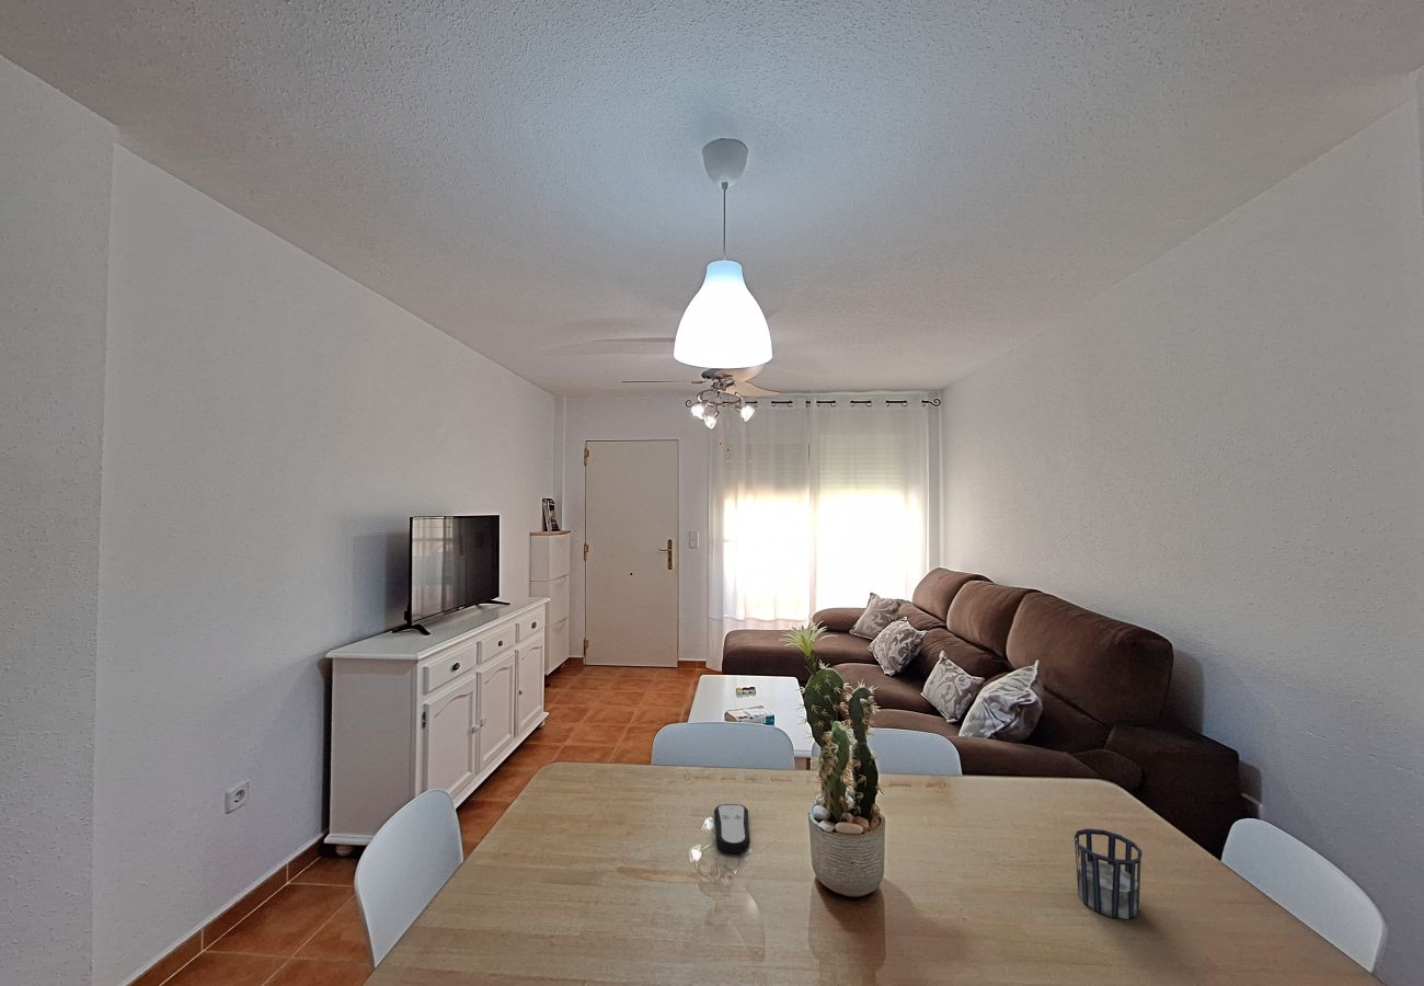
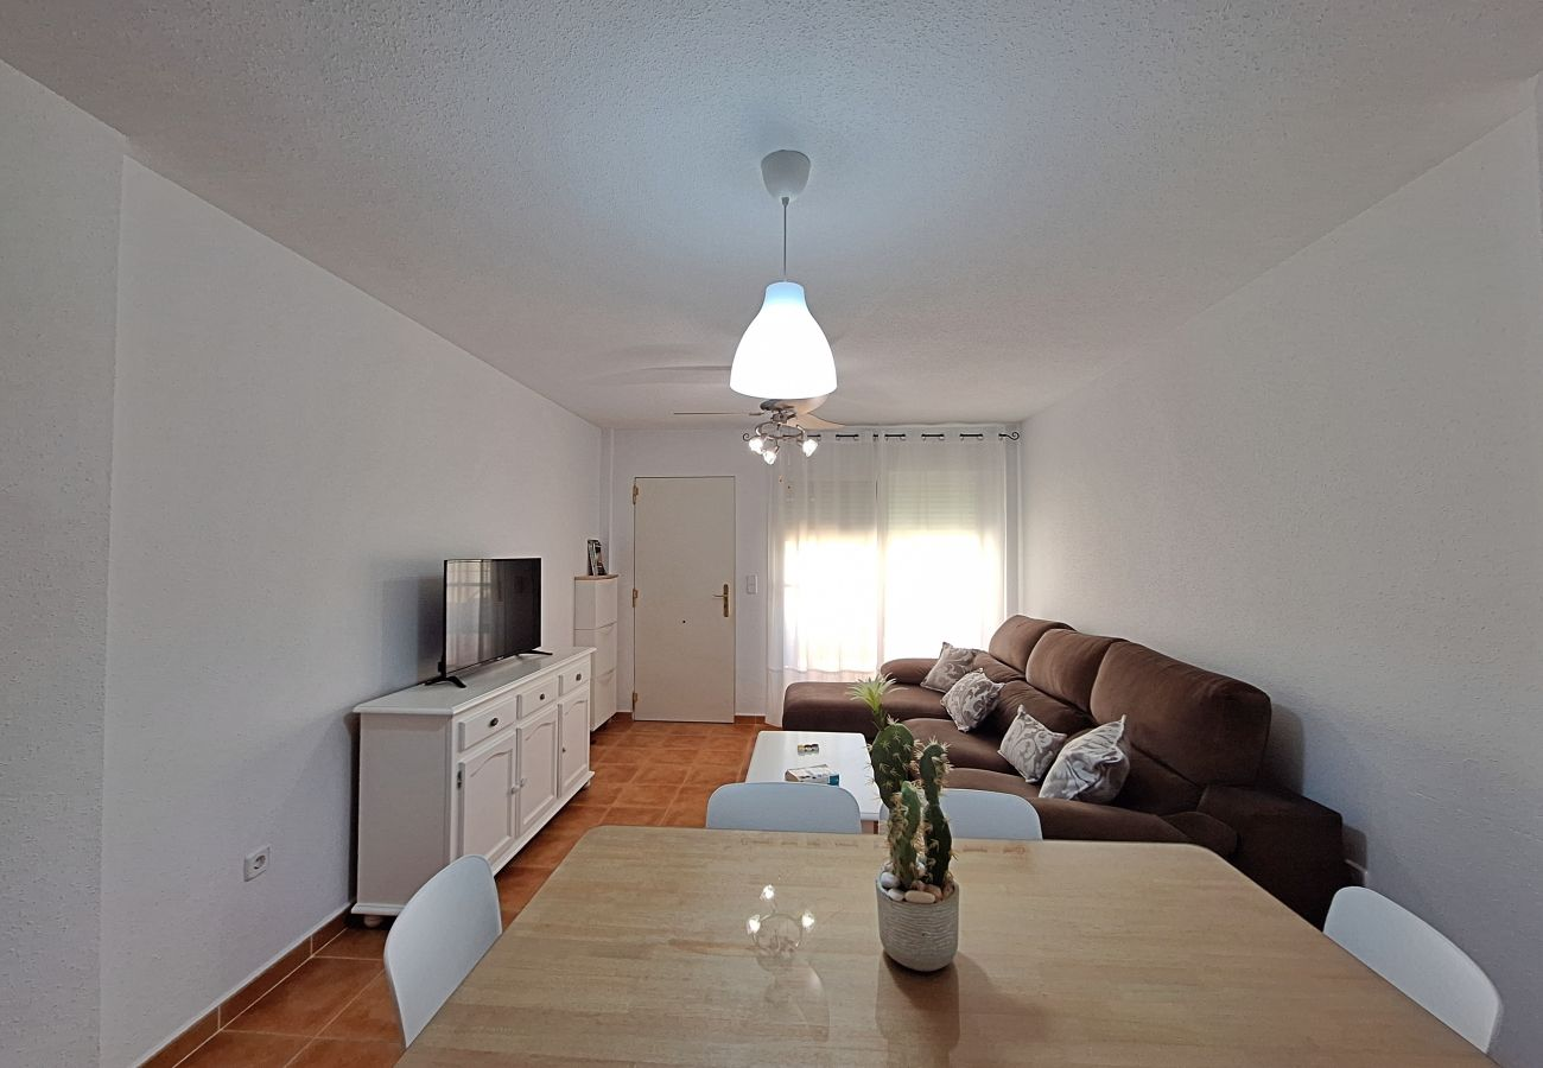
- remote control (732, 826)
- cup (1107, 872)
